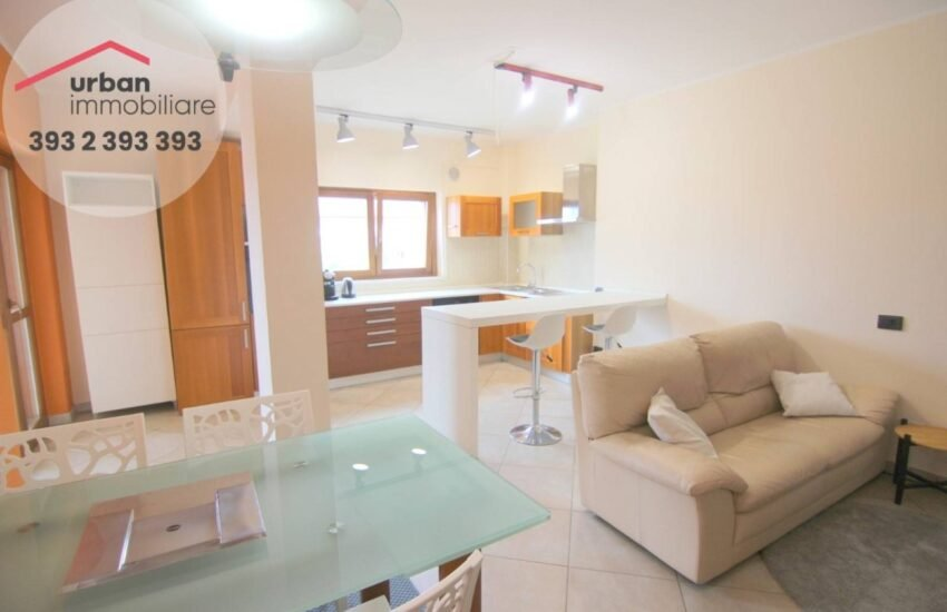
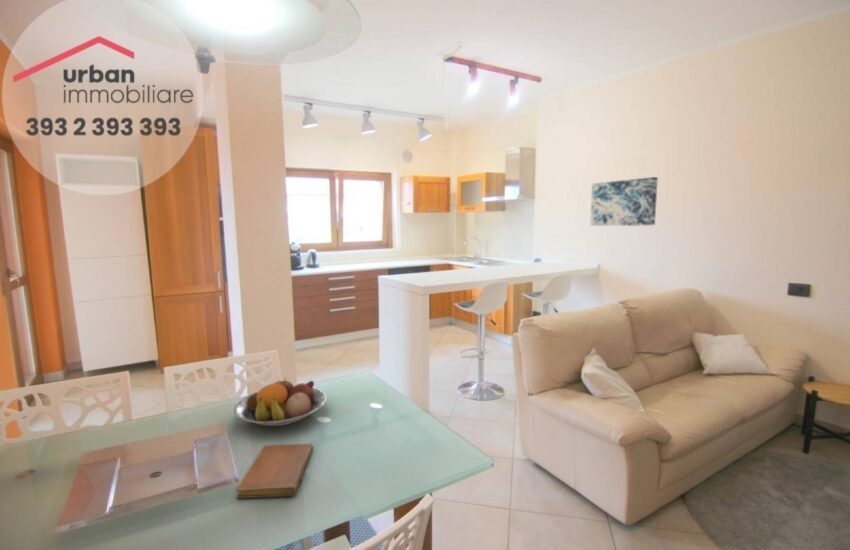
+ wall art (621, 203)
+ notebook (278, 468)
+ fruit bowl (281, 398)
